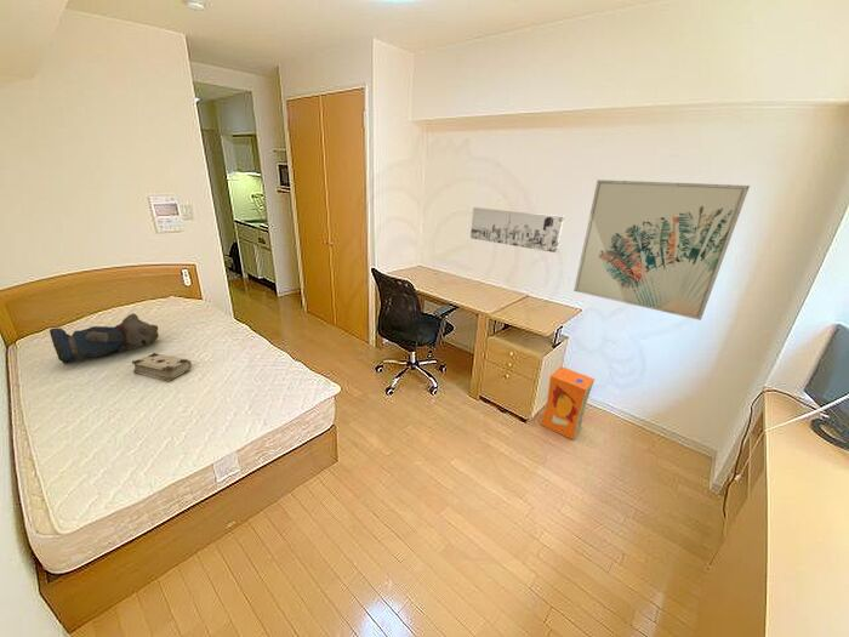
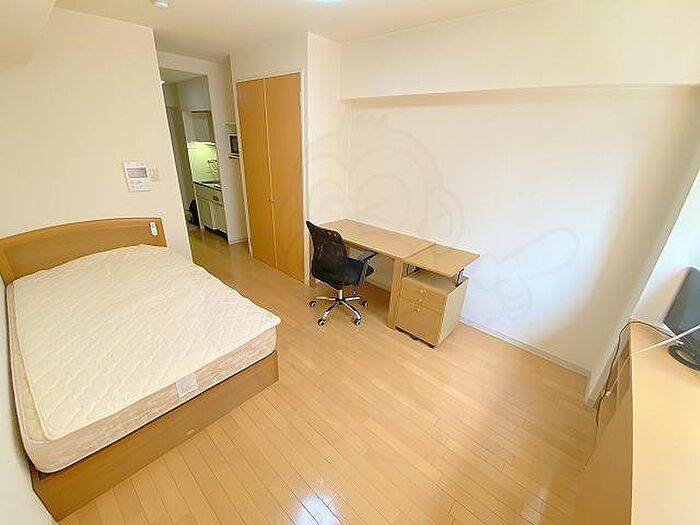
- teddy bear (109, 335)
- carton (566, 402)
- book (161, 365)
- wall art (512, 228)
- wall art (646, 246)
